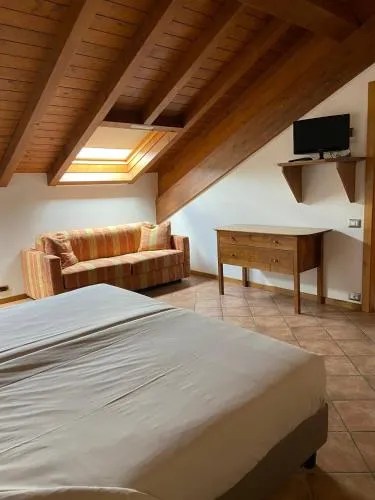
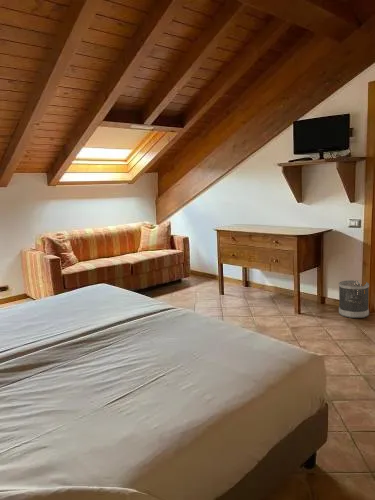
+ wastebasket (353, 298)
